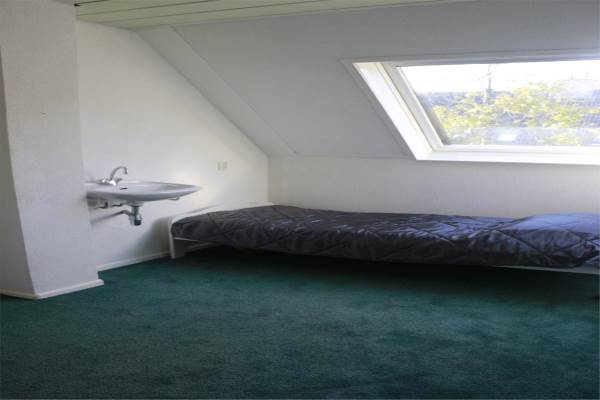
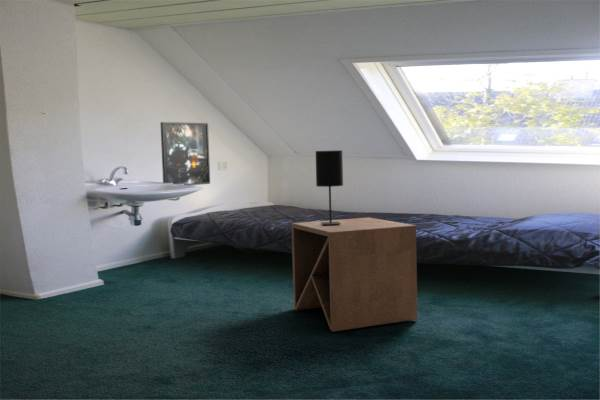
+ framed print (186, 154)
+ side table (352, 269)
+ table lamp (329, 187)
